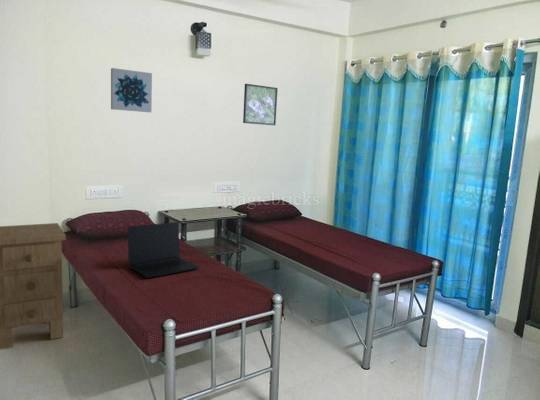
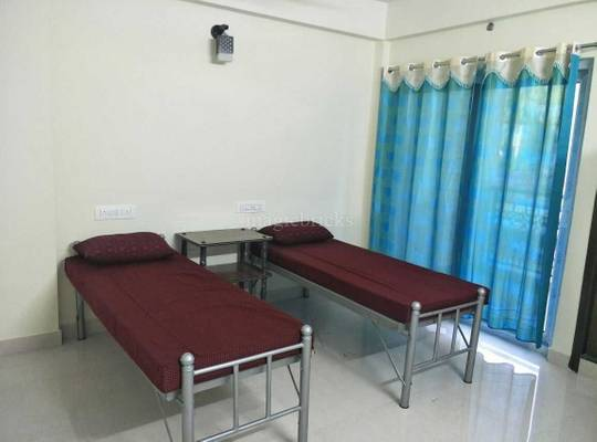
- wall art (131, 90)
- laptop (163, 248)
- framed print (260, 105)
- nightstand (28, 283)
